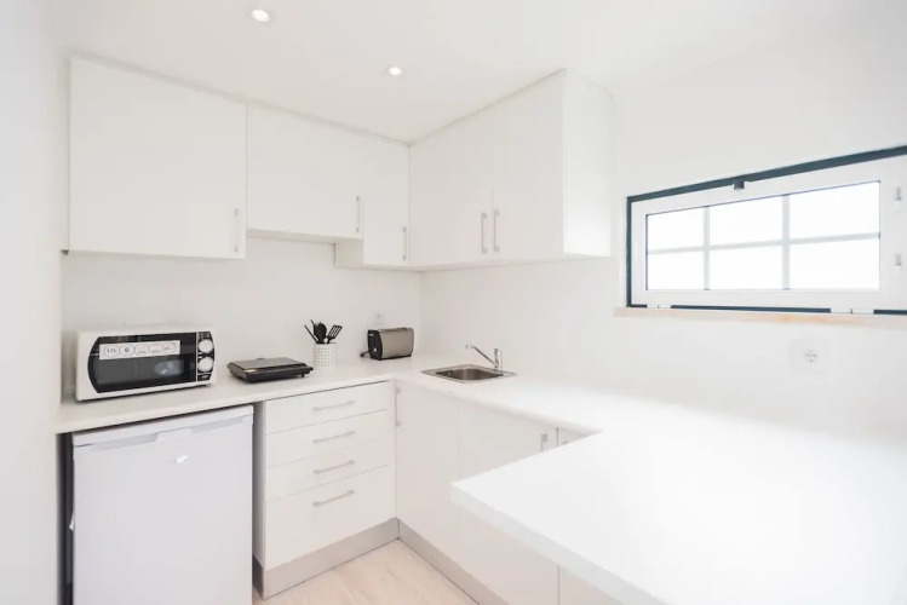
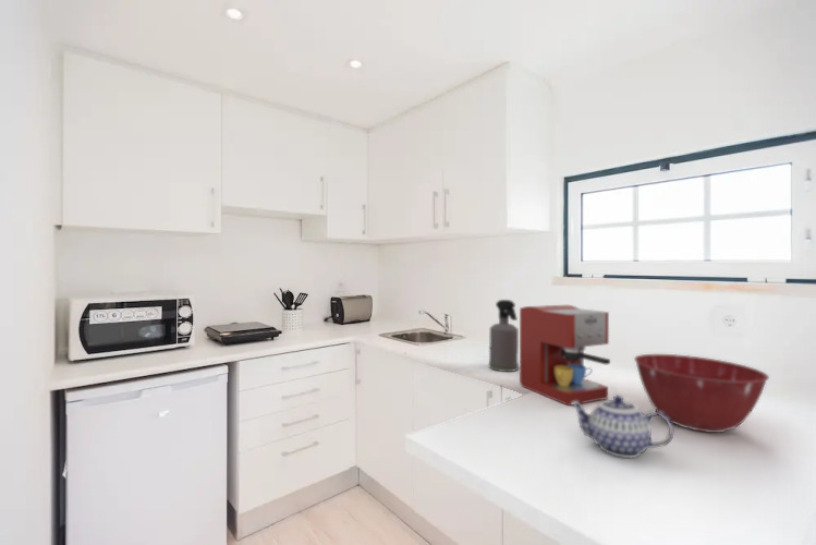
+ mixing bowl (695, 393)
+ coffee maker (561, 349)
+ teapot (619, 422)
+ spray bottle (504, 334)
